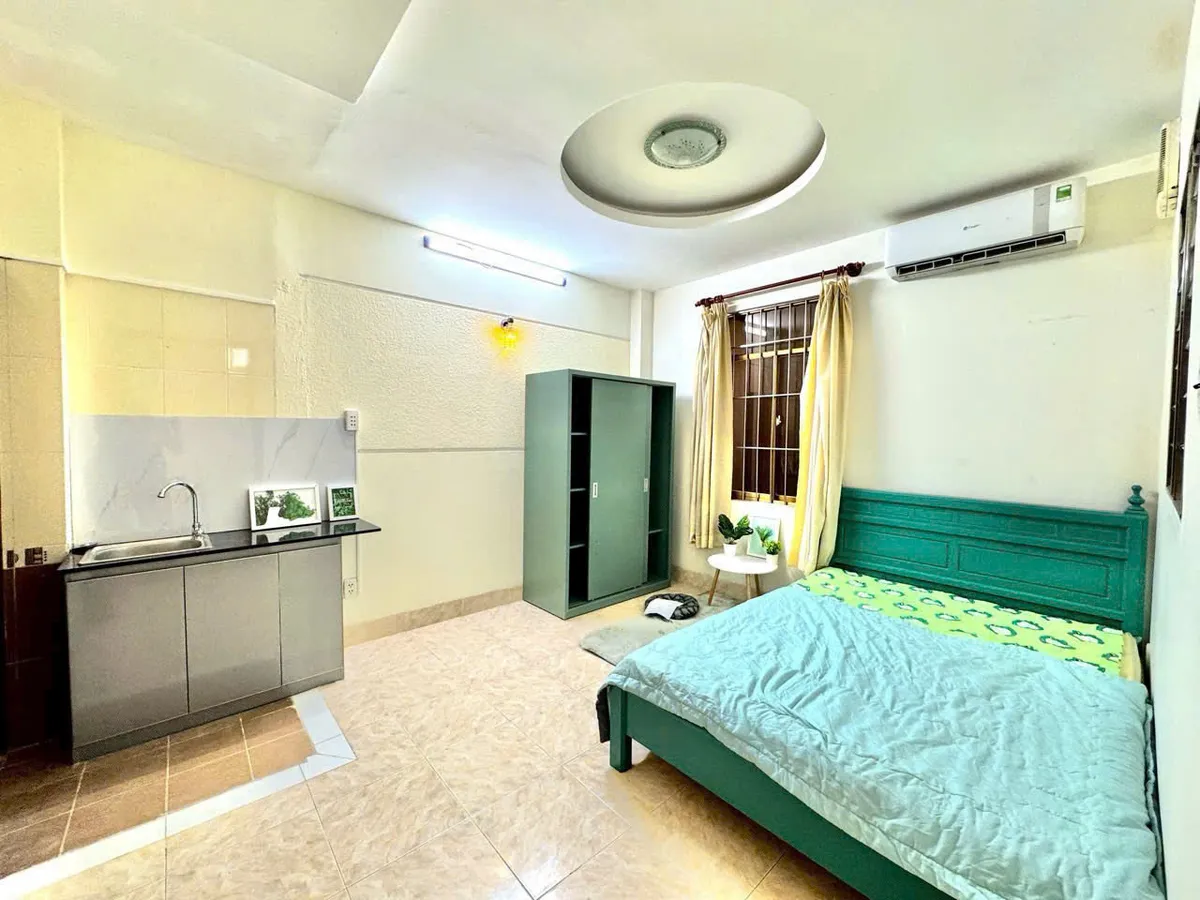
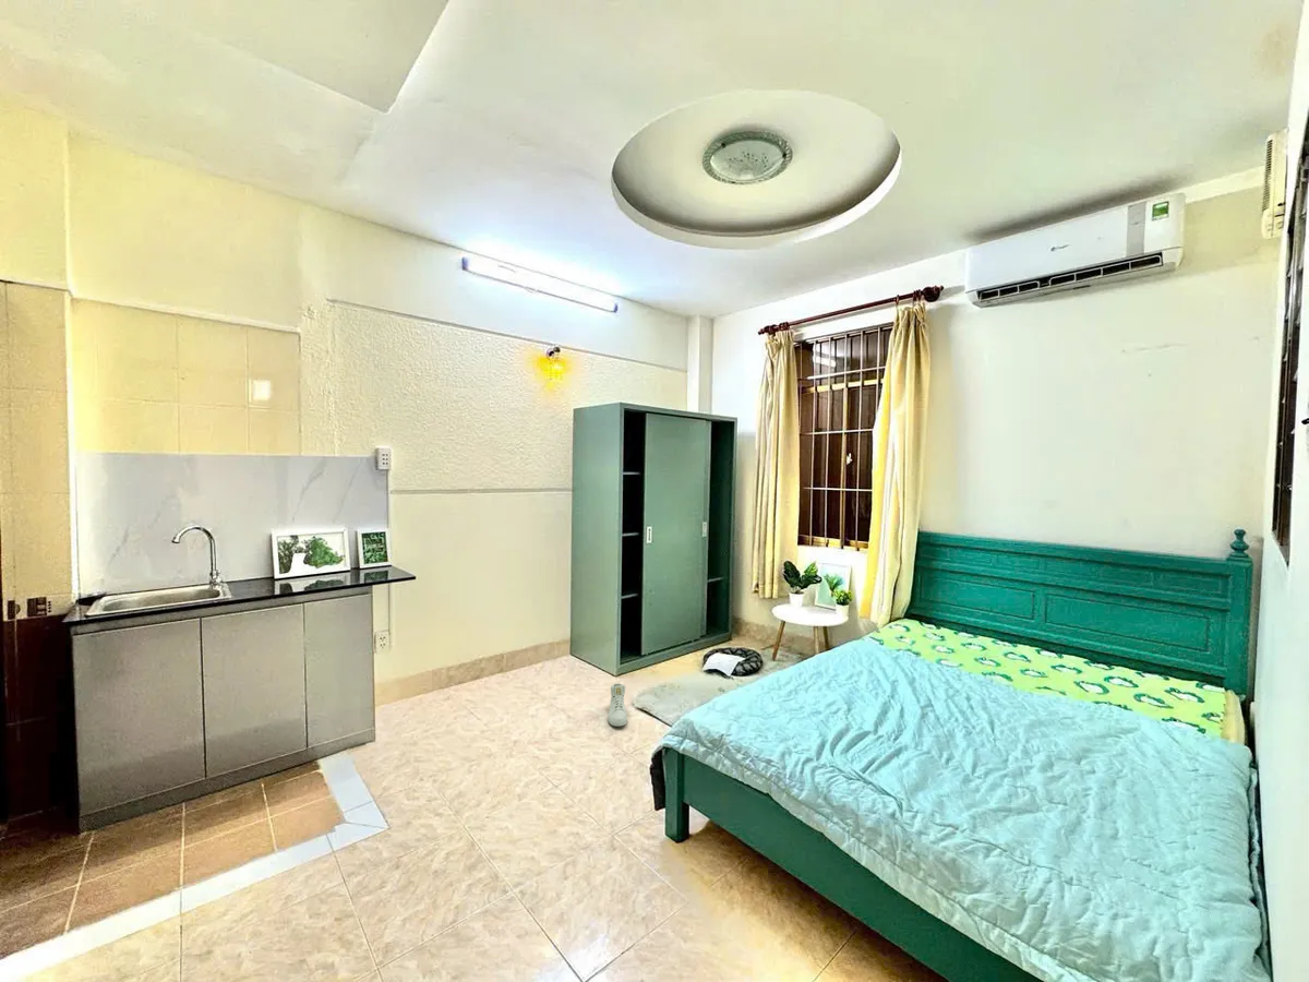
+ sneaker (616, 702)
